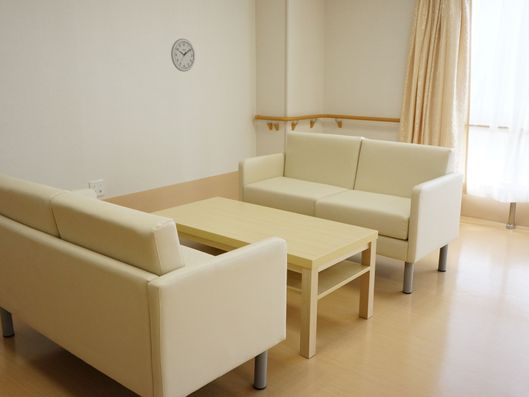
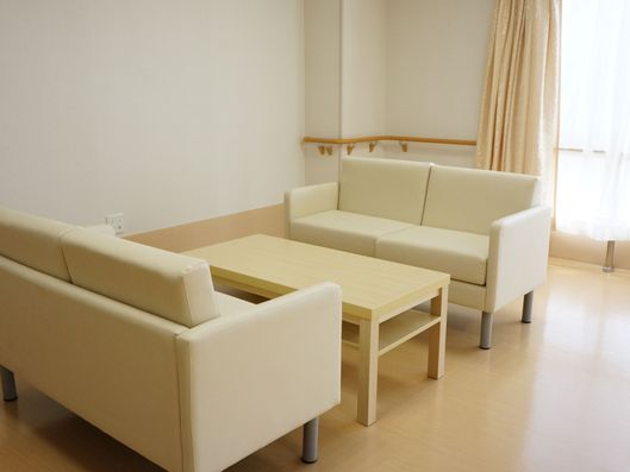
- wall clock (183, 55)
